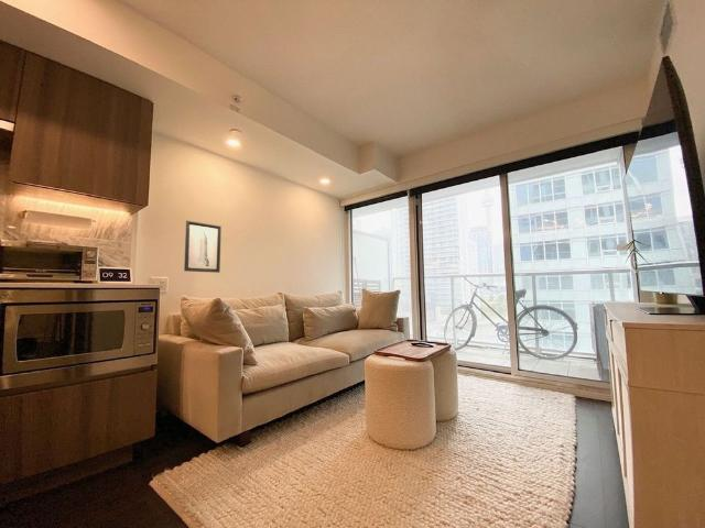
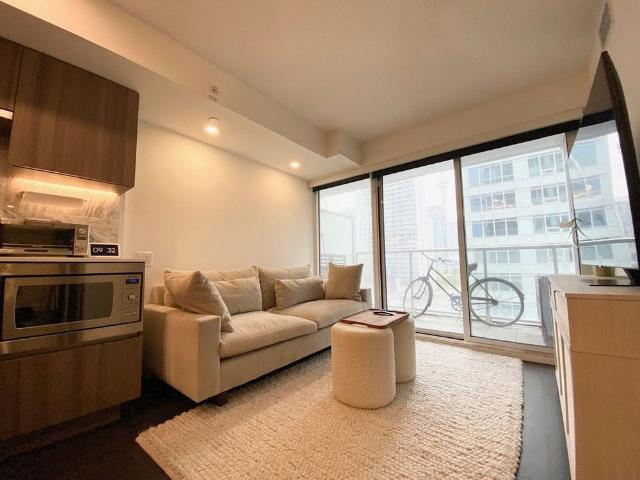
- wall art (203, 248)
